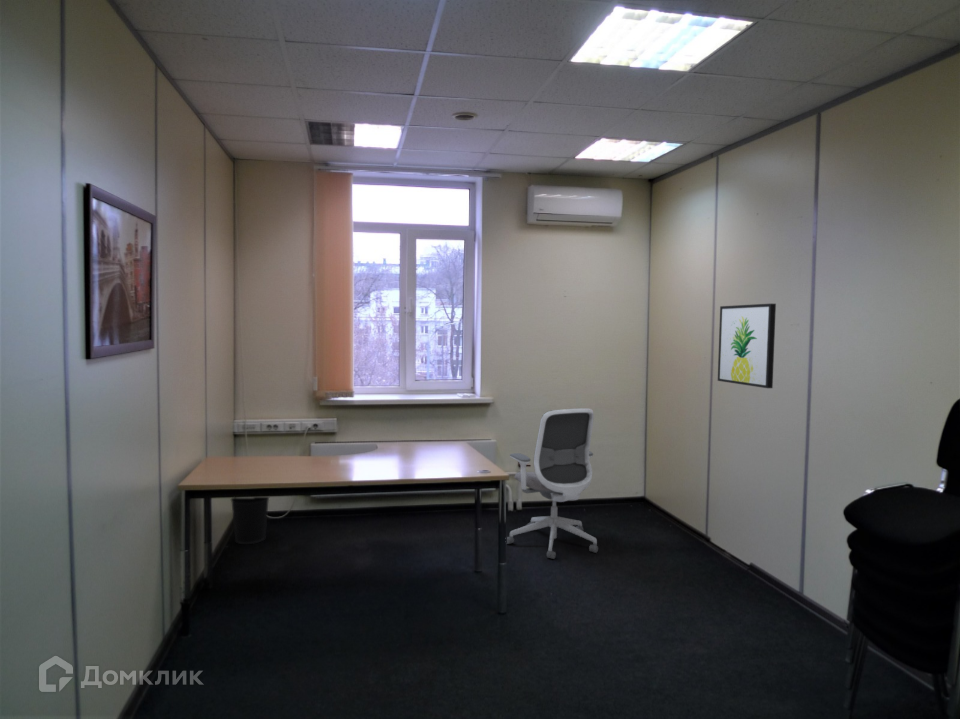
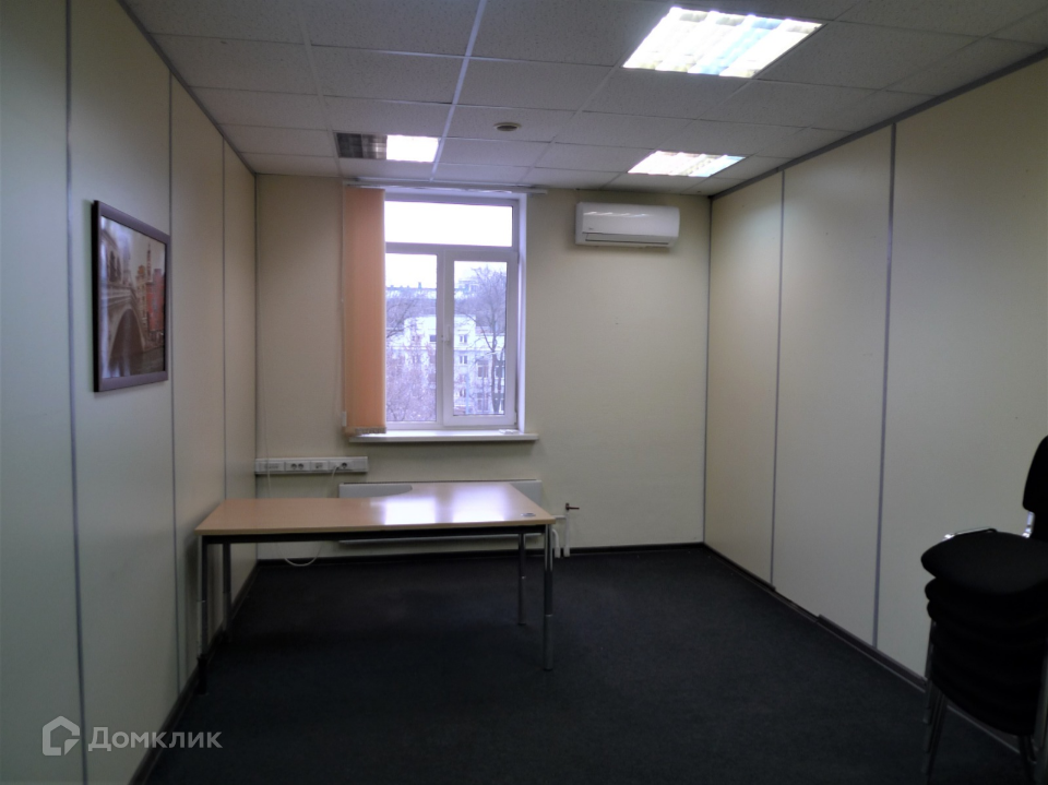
- wastebasket (250, 518)
- office chair (551, 474)
- wall art (744, 344)
